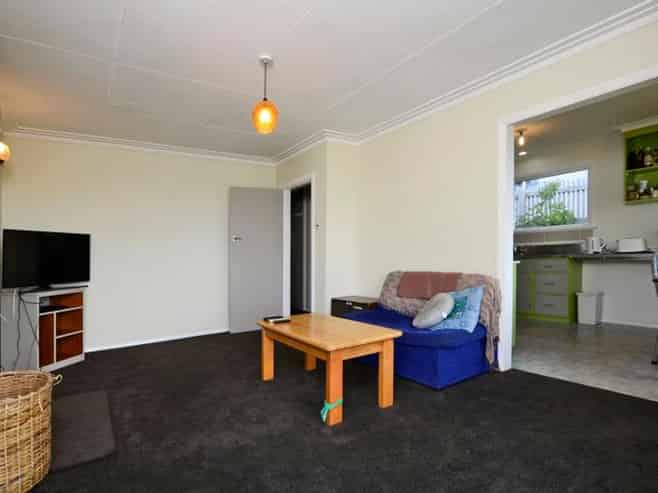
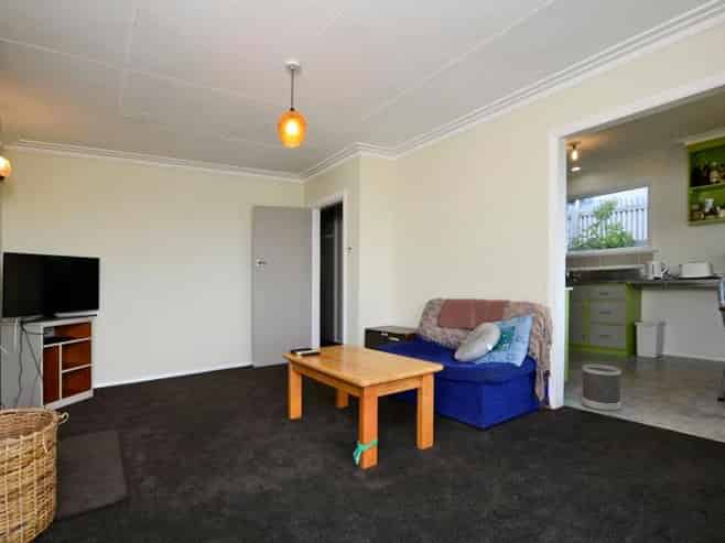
+ wastebasket (600, 385)
